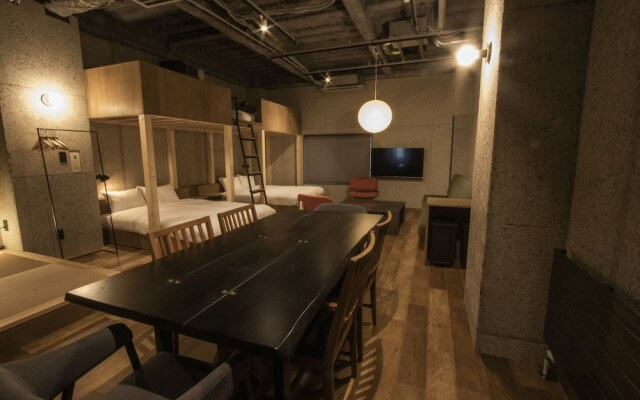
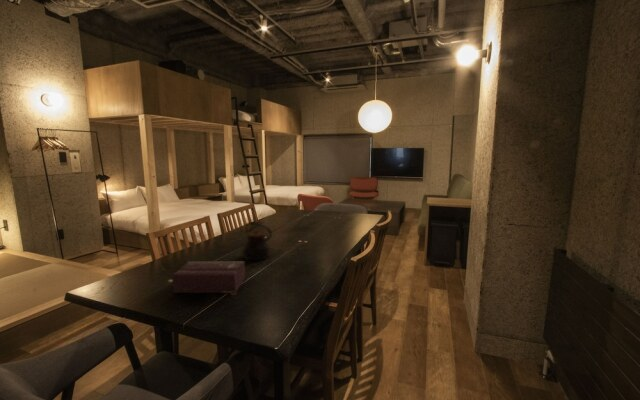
+ tissue box (210, 276)
+ teapot (256, 239)
